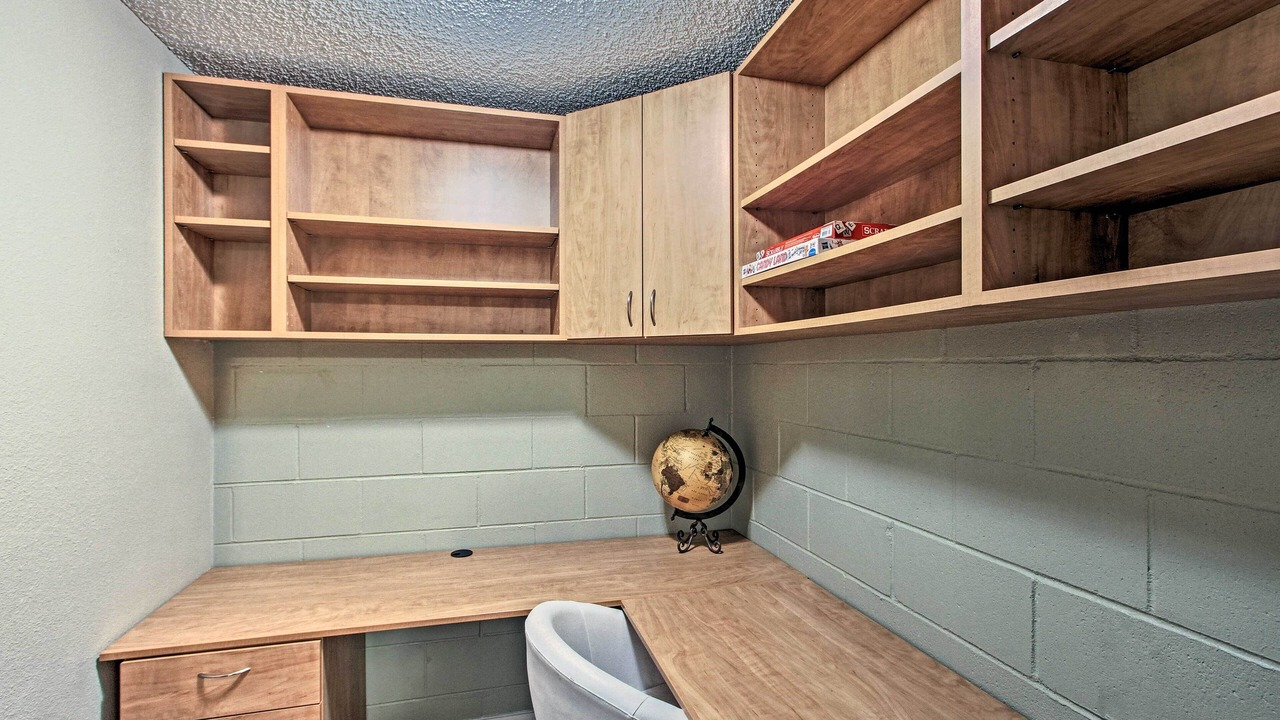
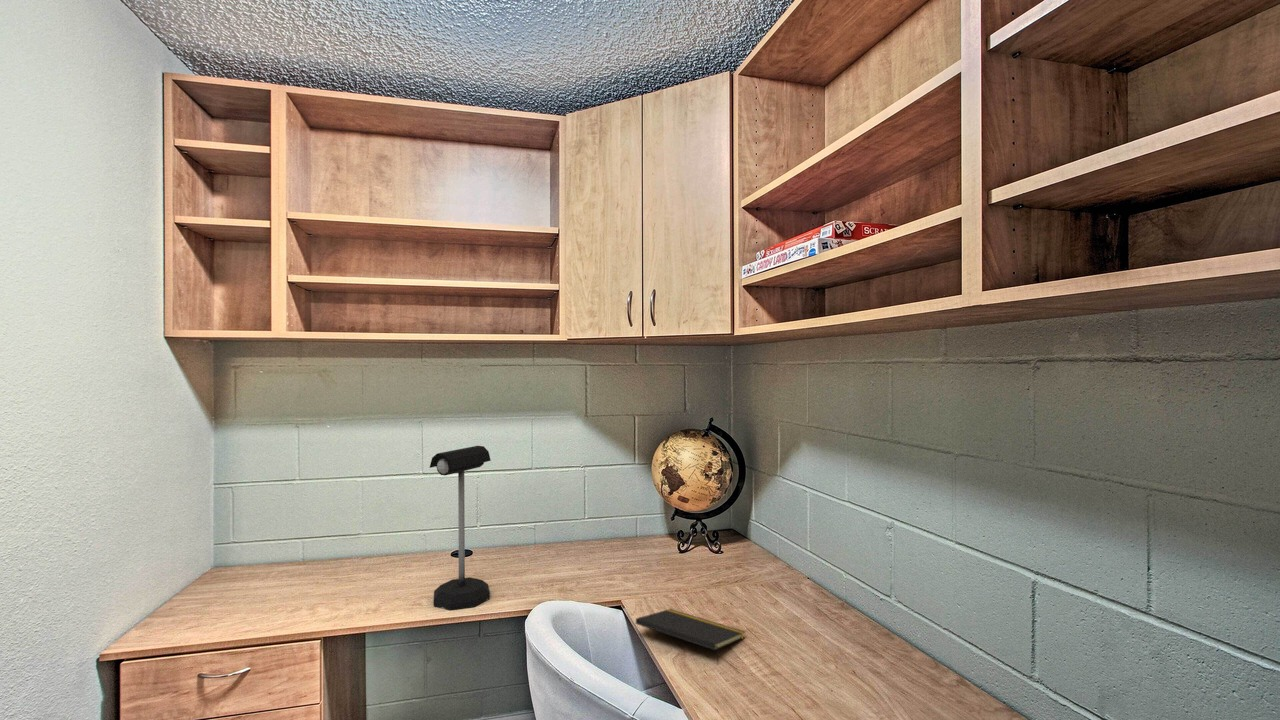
+ mailbox (461, 523)
+ notepad (690, 627)
